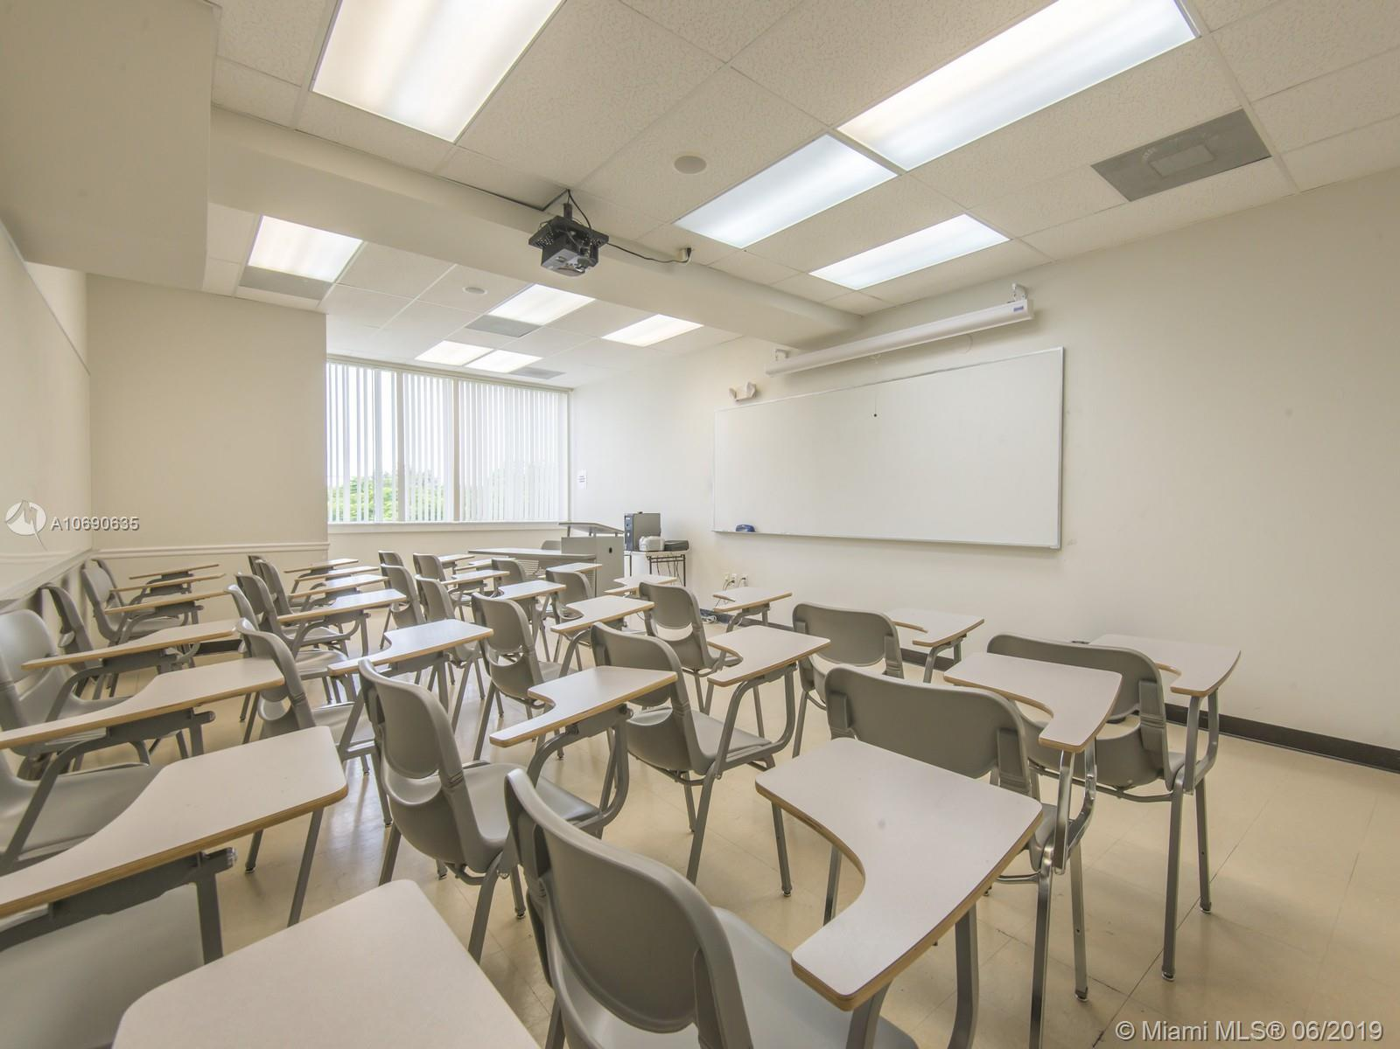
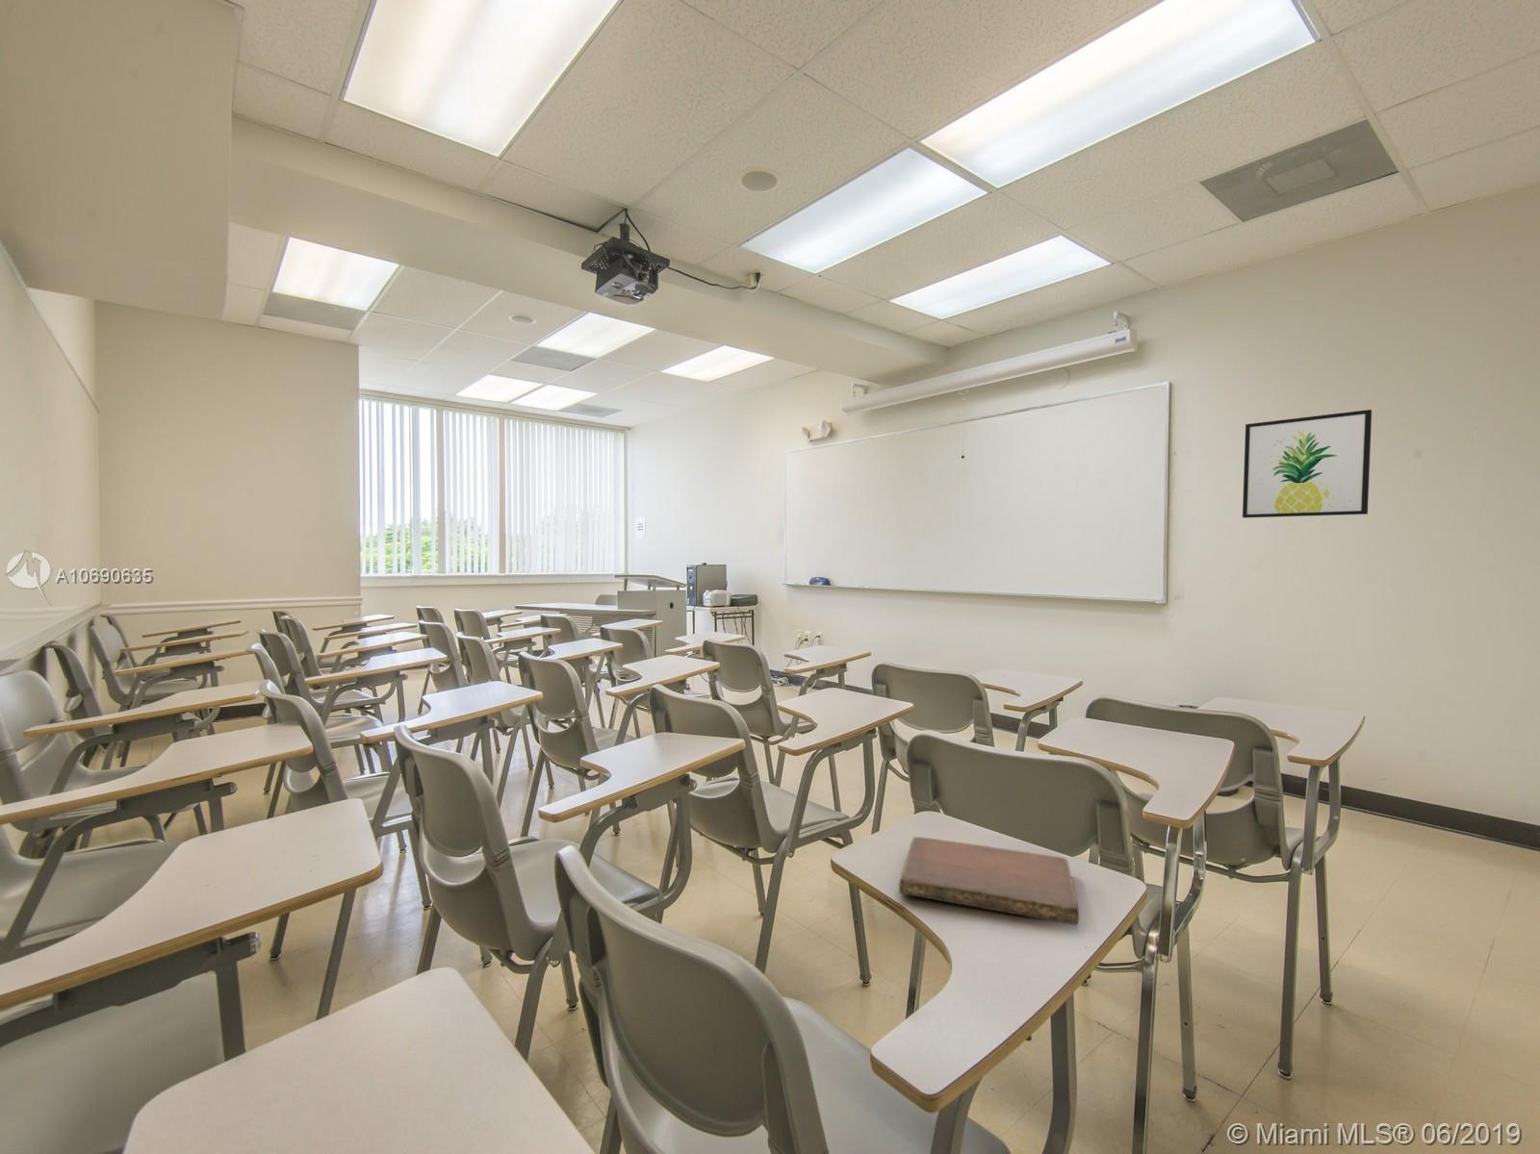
+ notebook (986, 875)
+ wall art (1304, 467)
